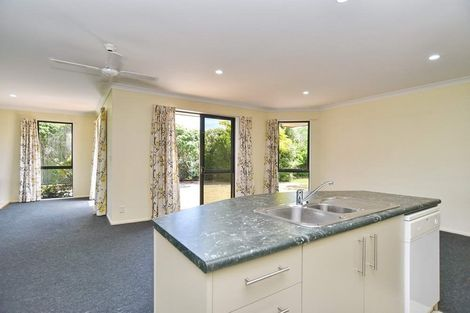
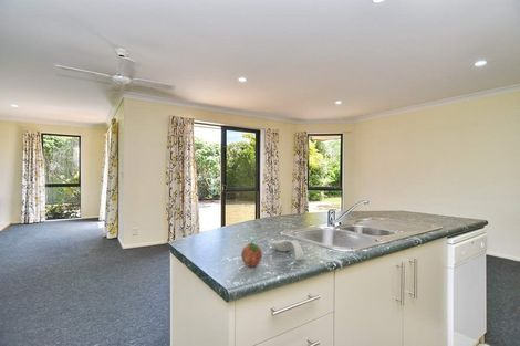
+ fruit (251, 253)
+ spoon rest (288, 245)
